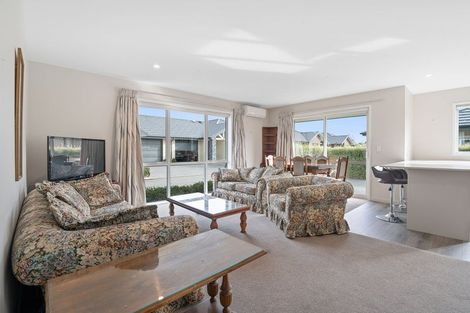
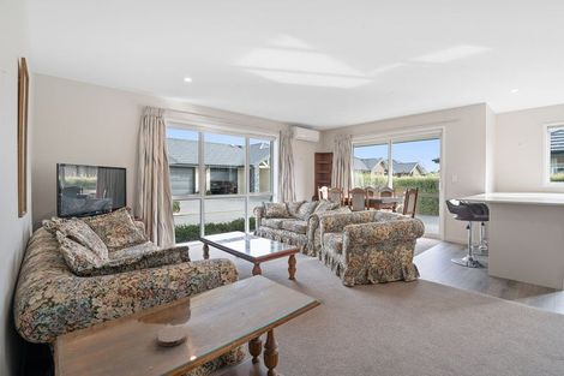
+ coaster (173, 335)
